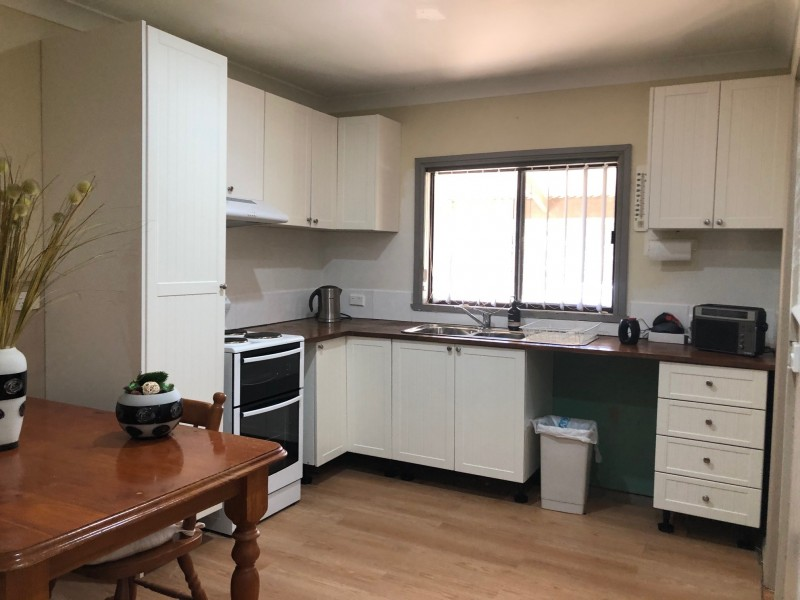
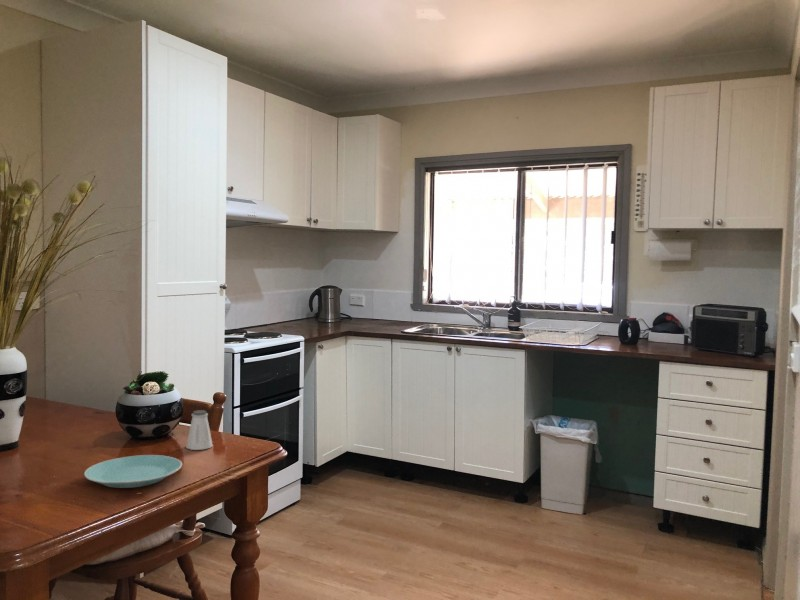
+ plate (134, 472)
+ saltshaker (199, 428)
